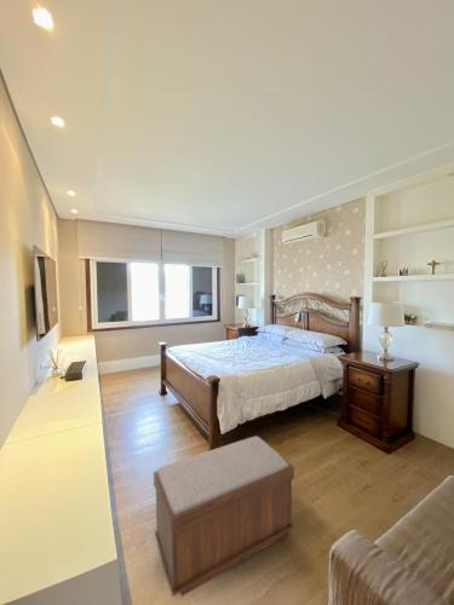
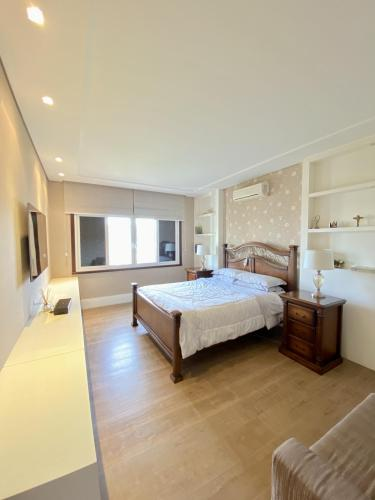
- bench (224, 501)
